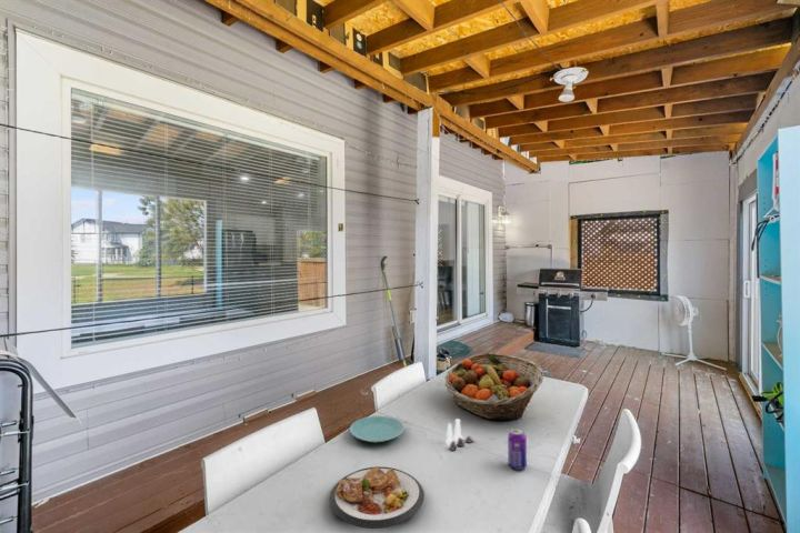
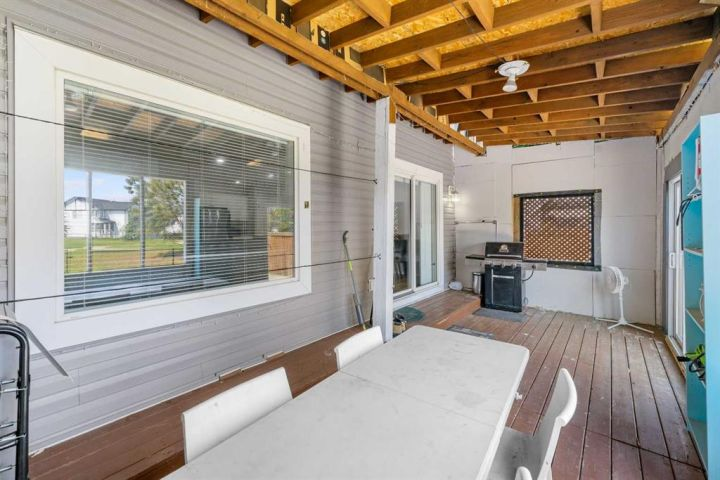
- plate (377, 430)
- fruit basket (491, 383)
- beverage can (517, 449)
- salt and pepper shaker set (458, 432)
- plate (377, 491)
